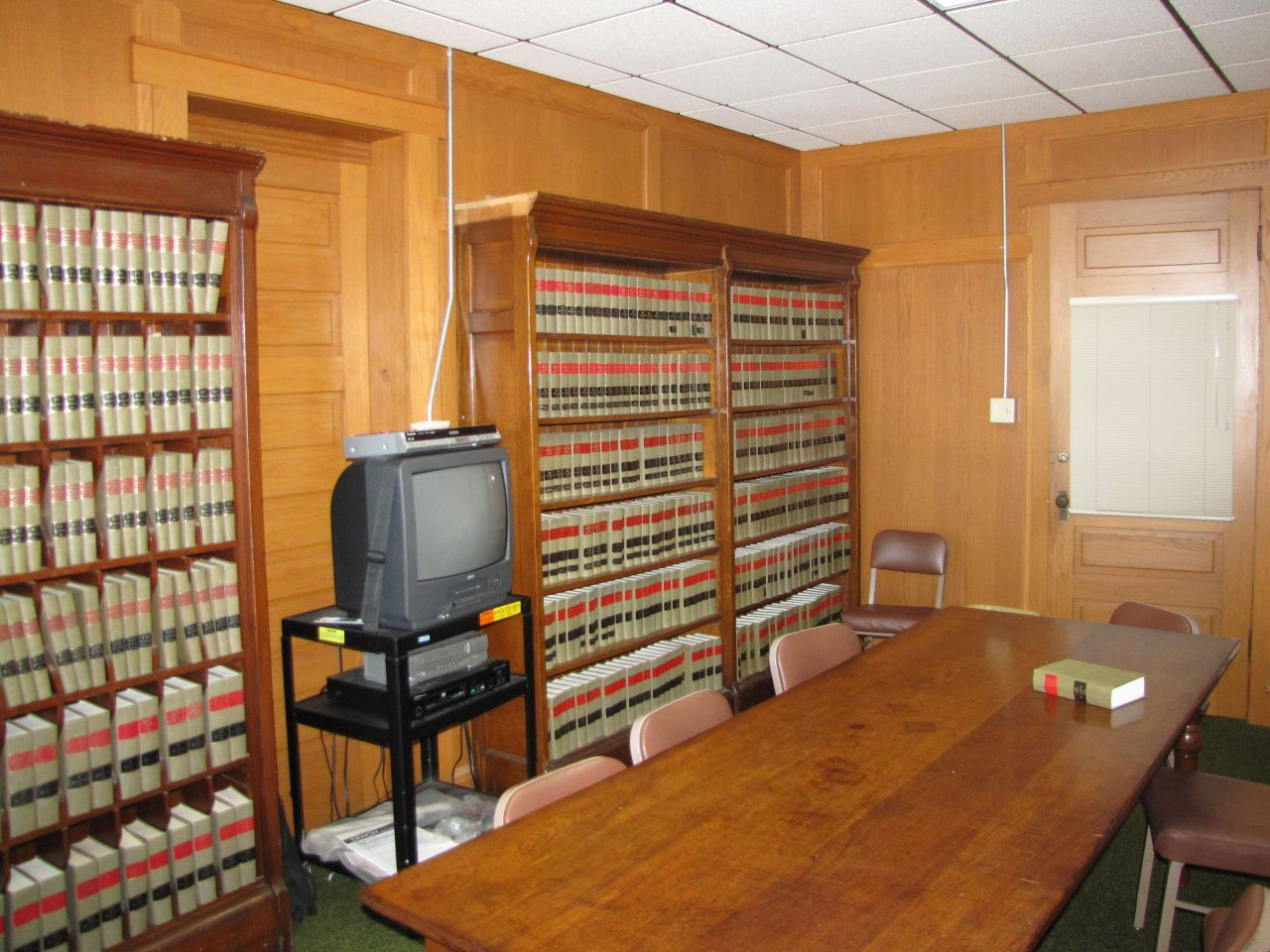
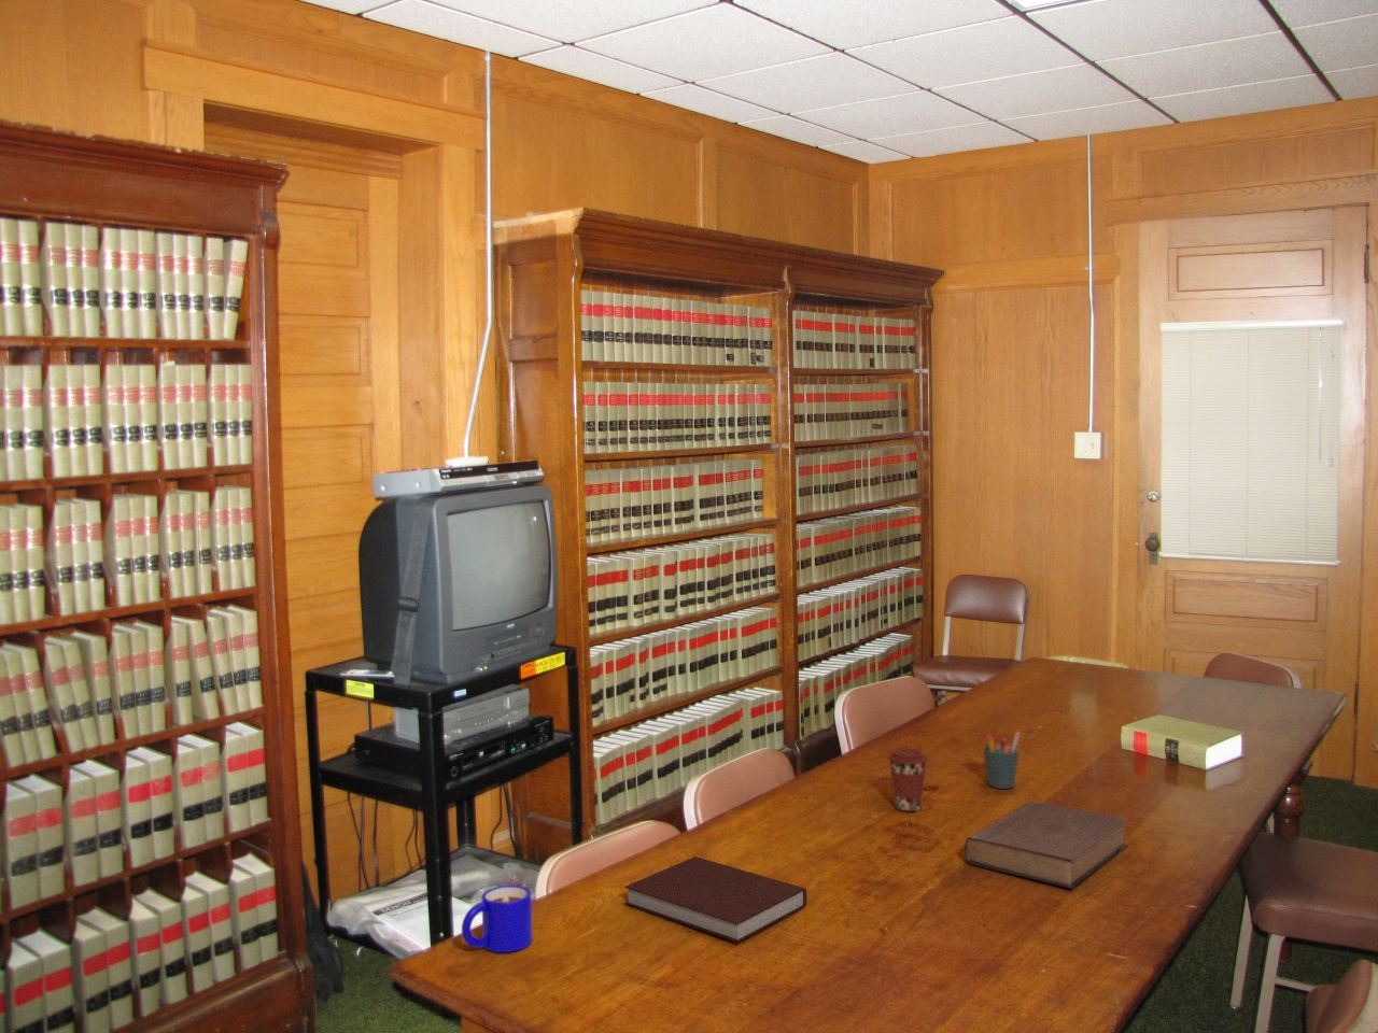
+ book (1047, 840)
+ pen holder (1000, 757)
+ coffee cup (907, 779)
+ mug (495, 921)
+ notebook (715, 895)
